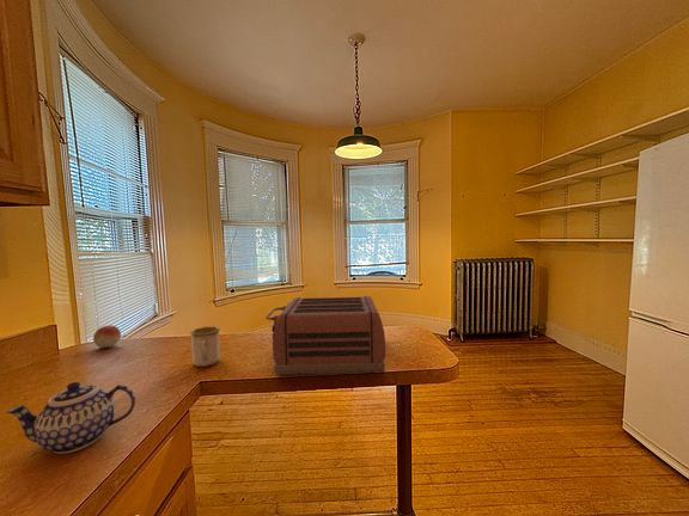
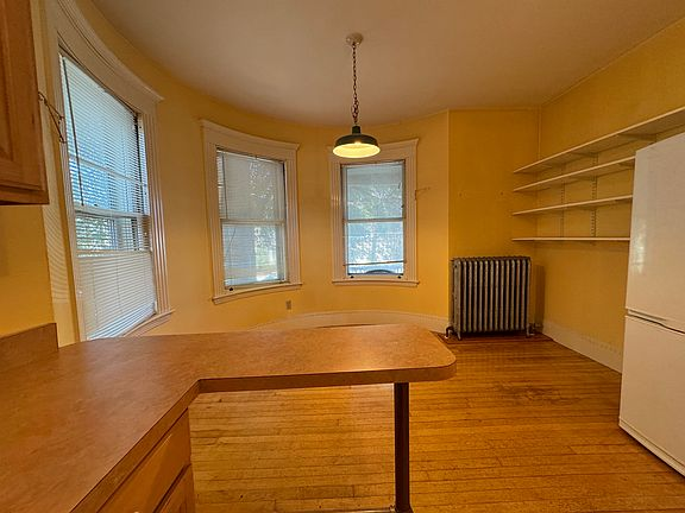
- fruit (105, 336)
- mug (205, 348)
- teapot (75, 411)
- toaster (324, 328)
